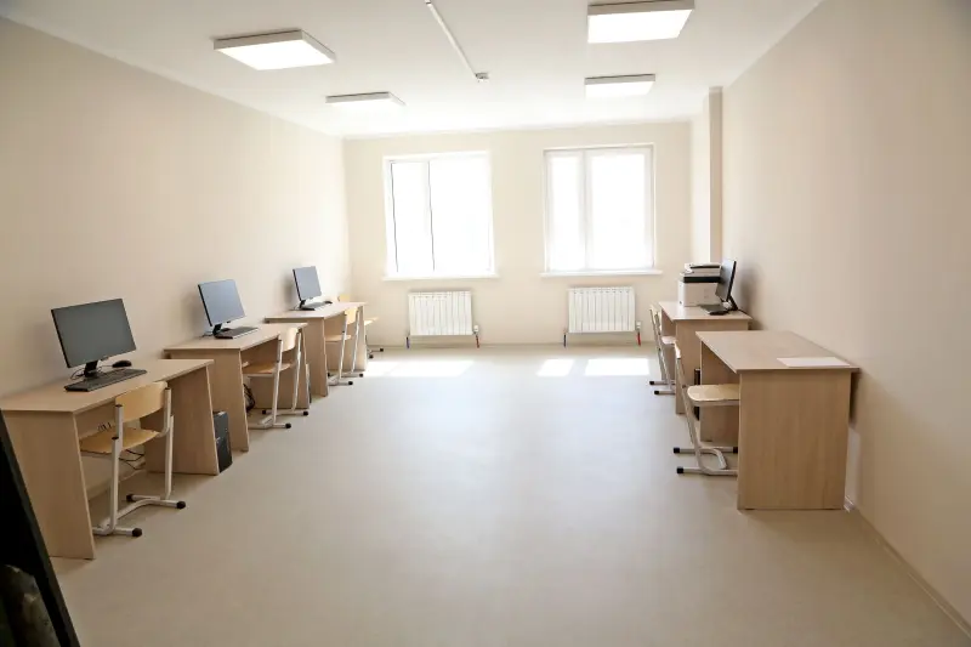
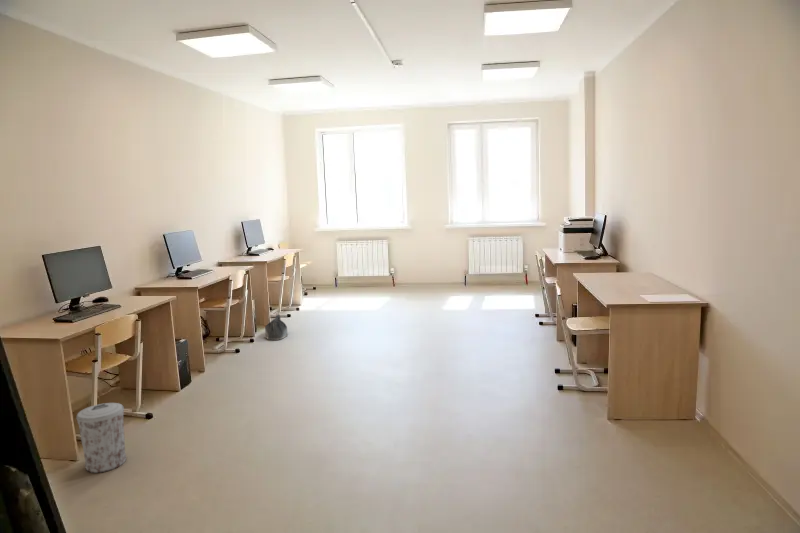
+ saddlebag (275, 326)
+ trash can (103, 435)
